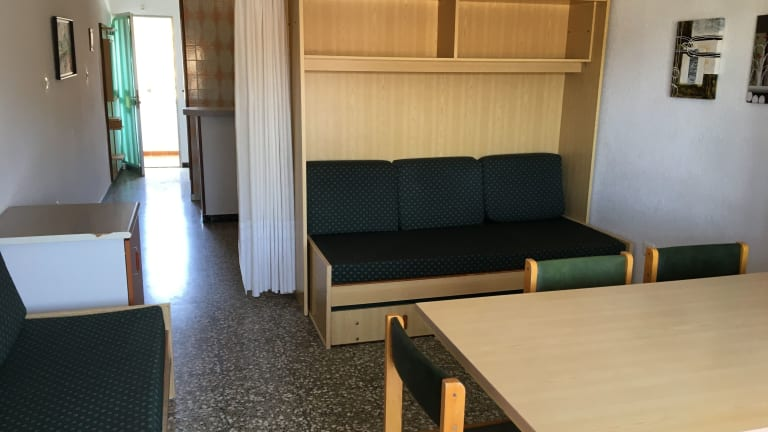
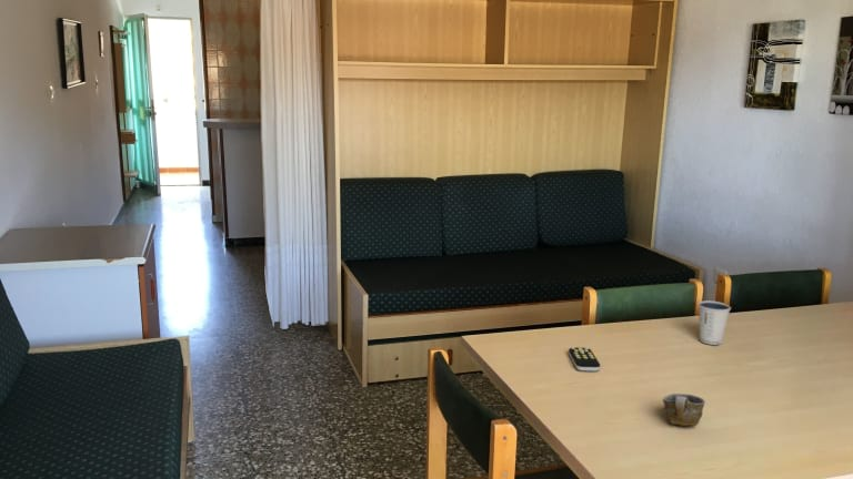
+ remote control (583, 358)
+ cup (681, 406)
+ dixie cup (712, 323)
